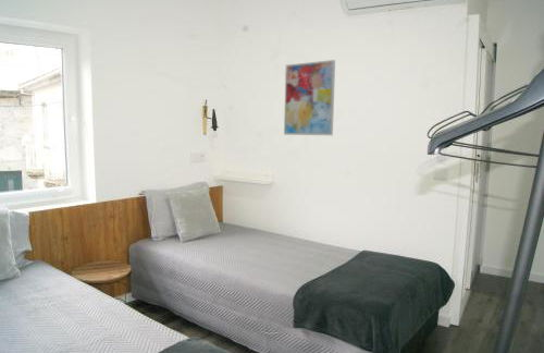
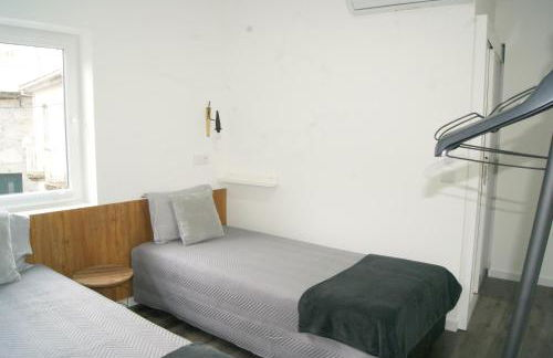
- wall art (308, 99)
